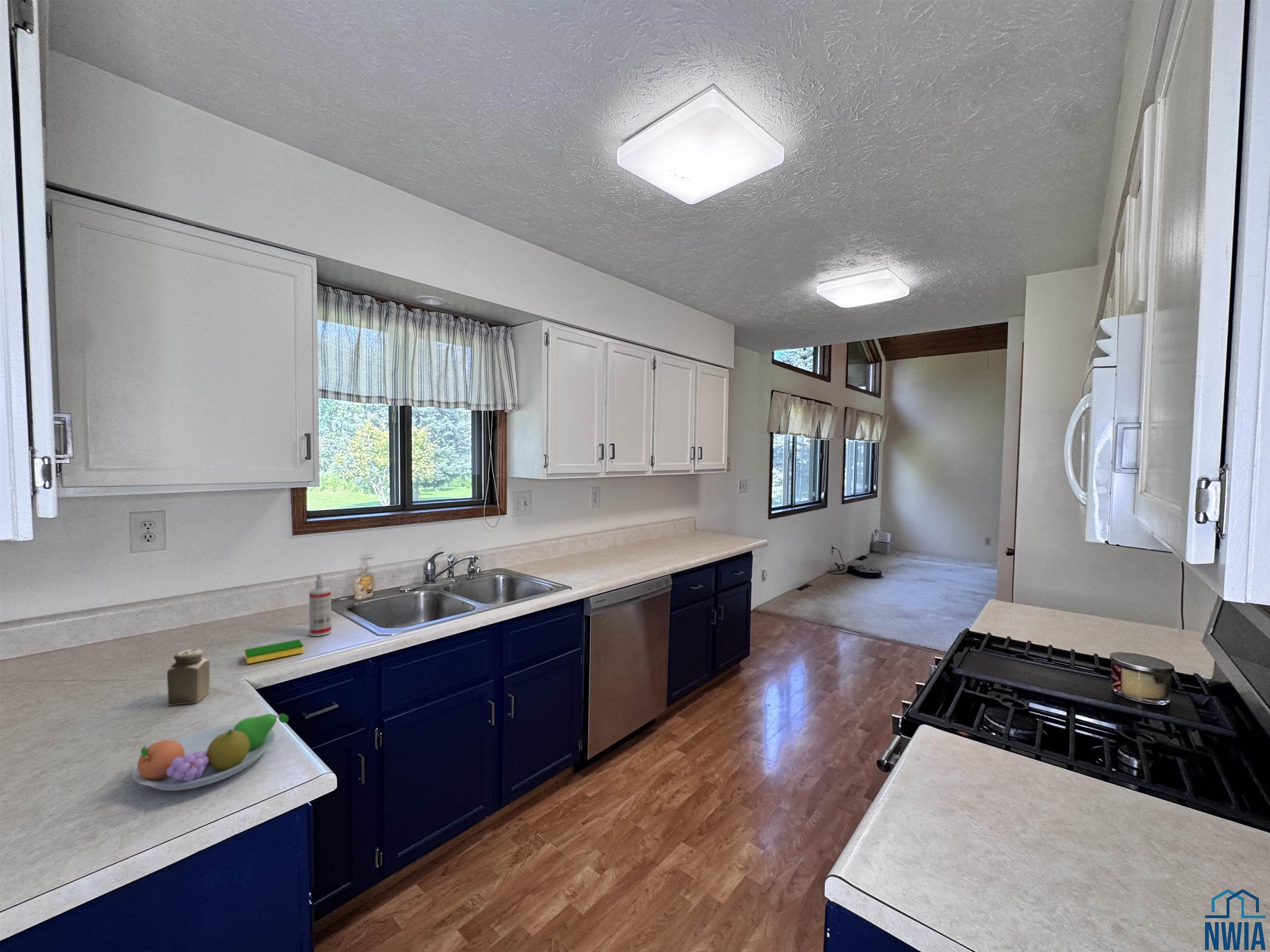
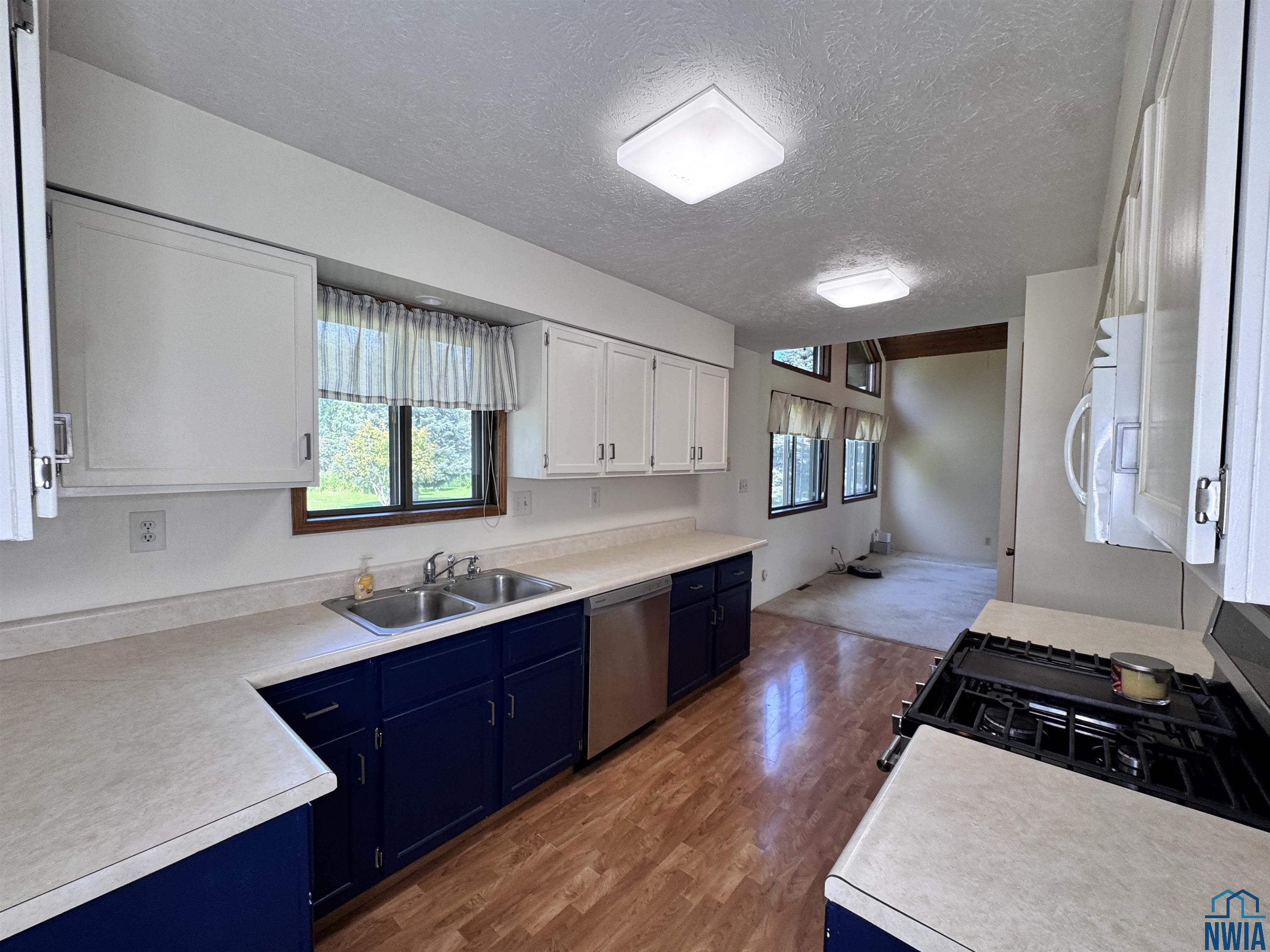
- salt shaker (189, 675)
- spray bottle (320, 603)
- fruit bowl (213, 740)
- dish sponge (275, 651)
